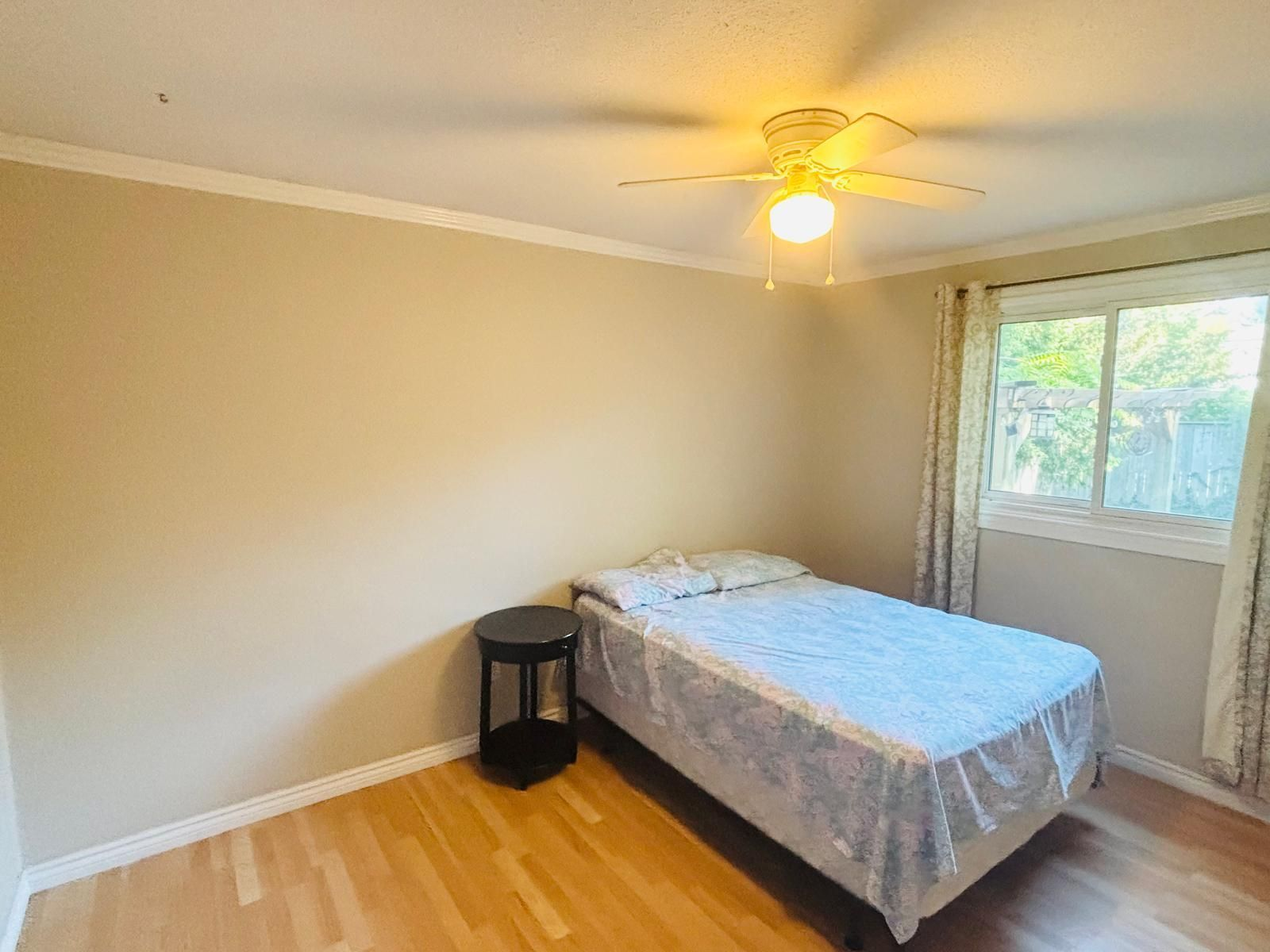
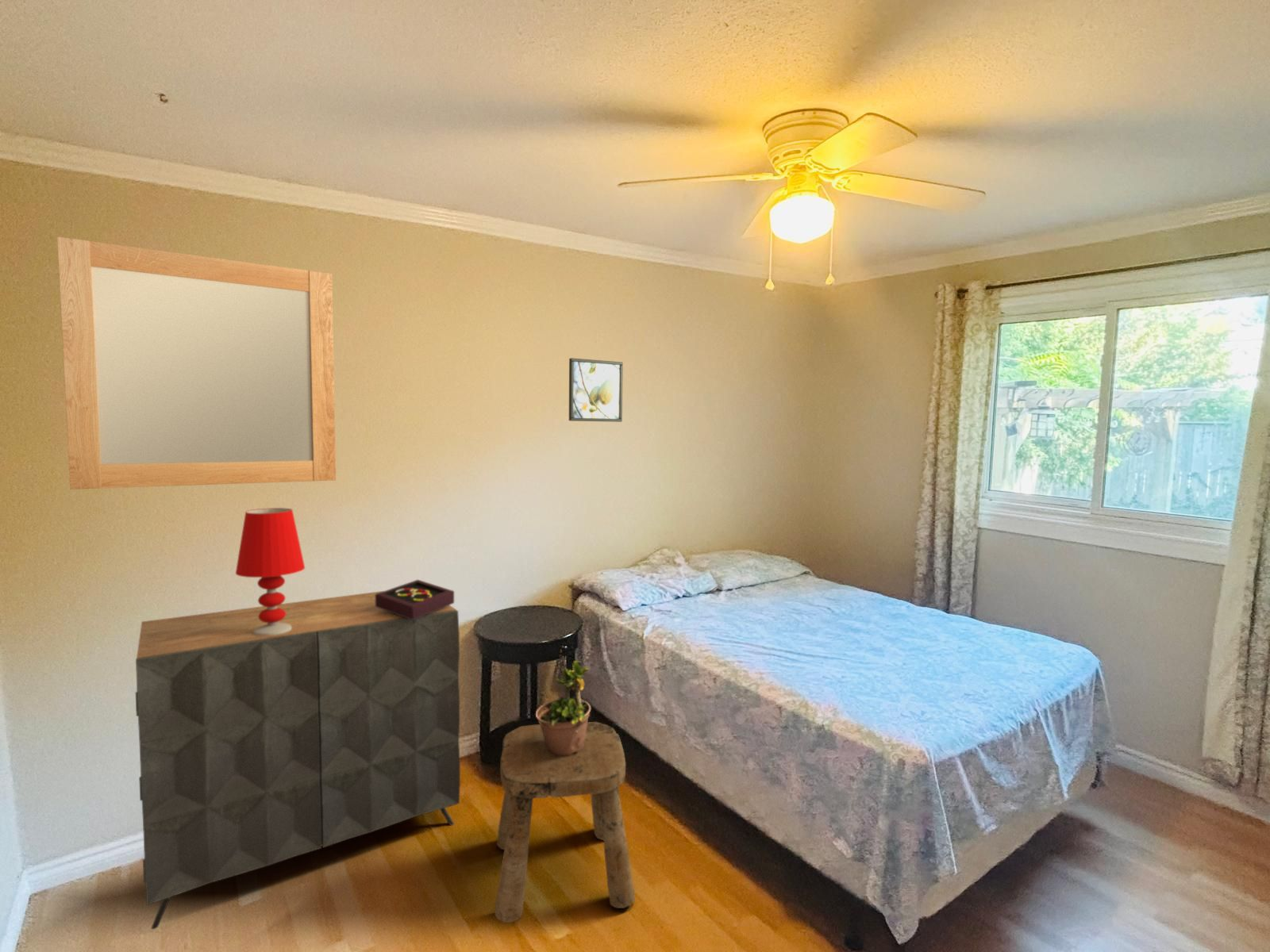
+ stool (562, 797)
+ home mirror (212, 372)
+ jewelry box (415, 601)
+ table lamp (271, 570)
+ dresser (309, 731)
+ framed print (596, 390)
+ potted plant (563, 697)
